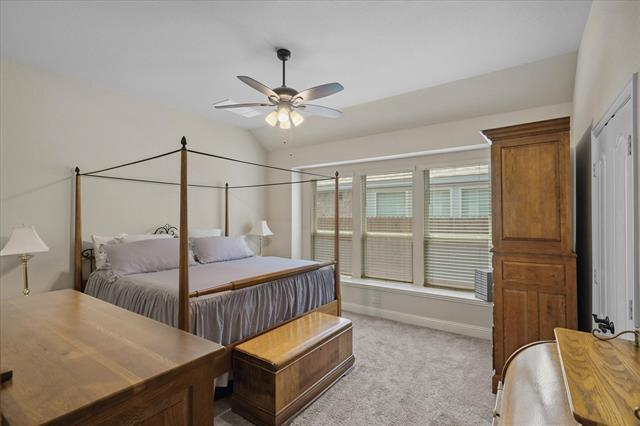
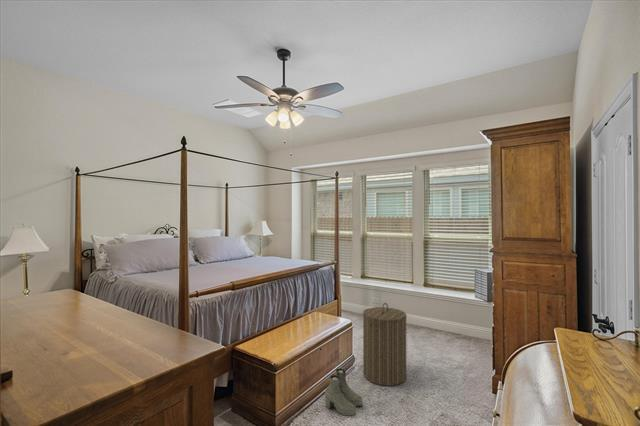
+ boots (343, 390)
+ laundry hamper (384, 339)
